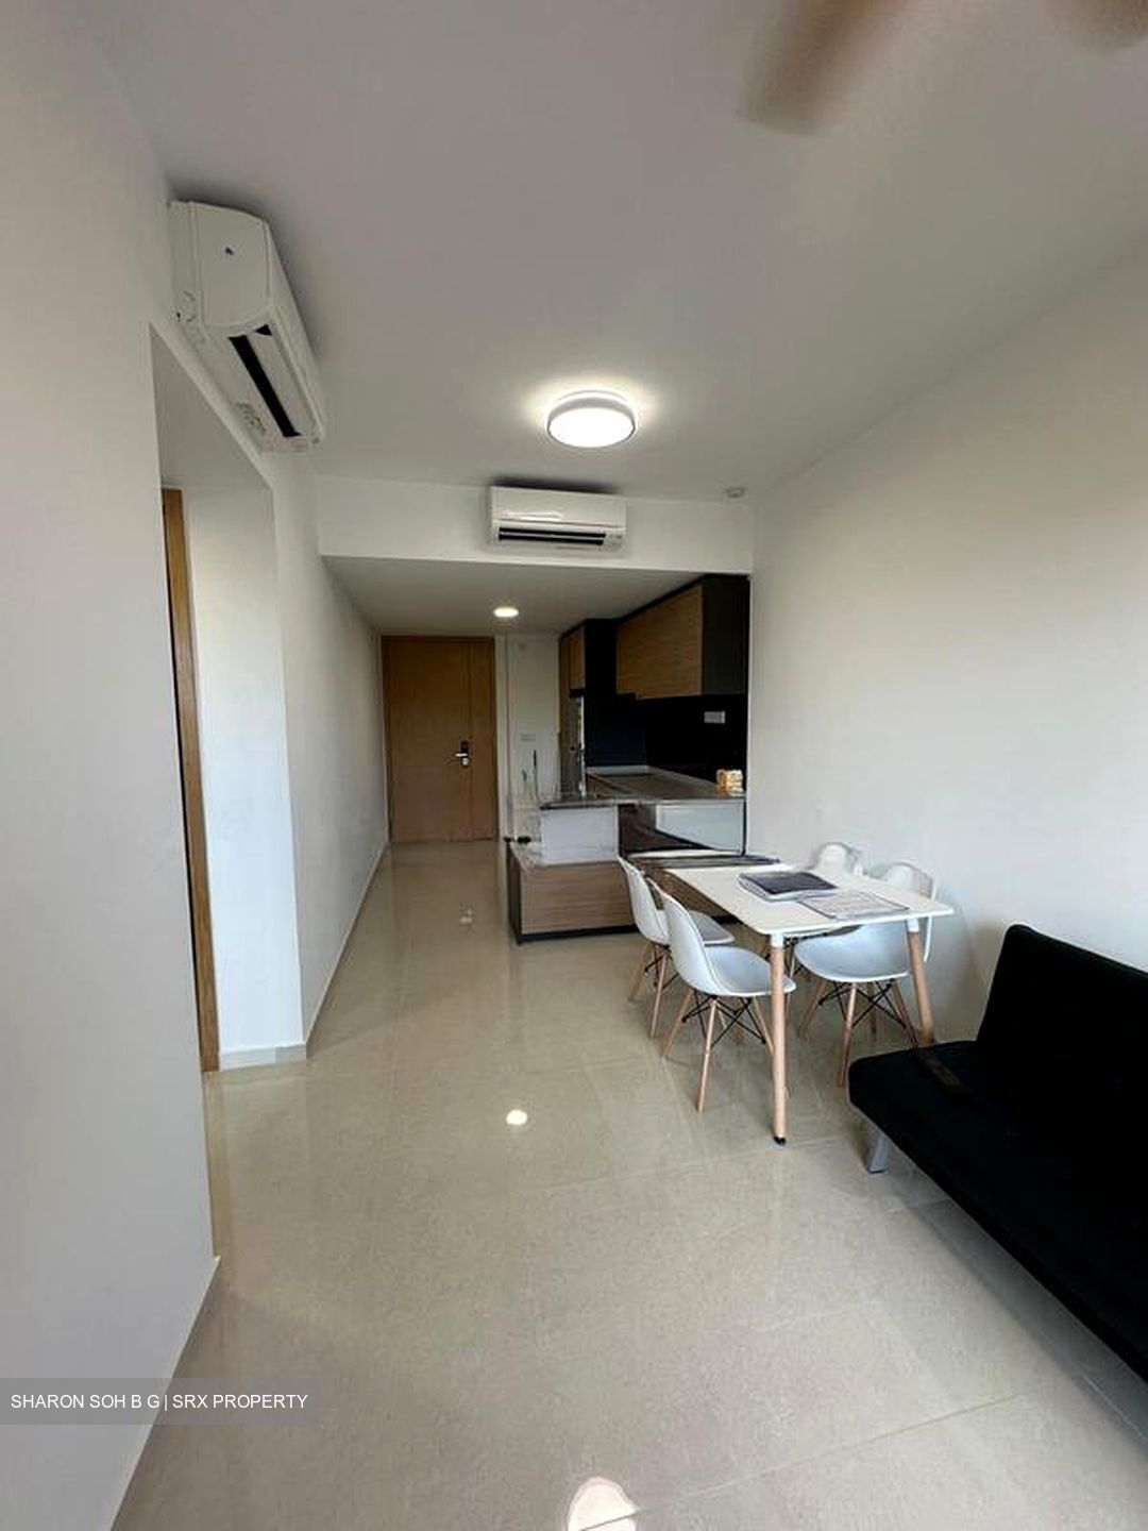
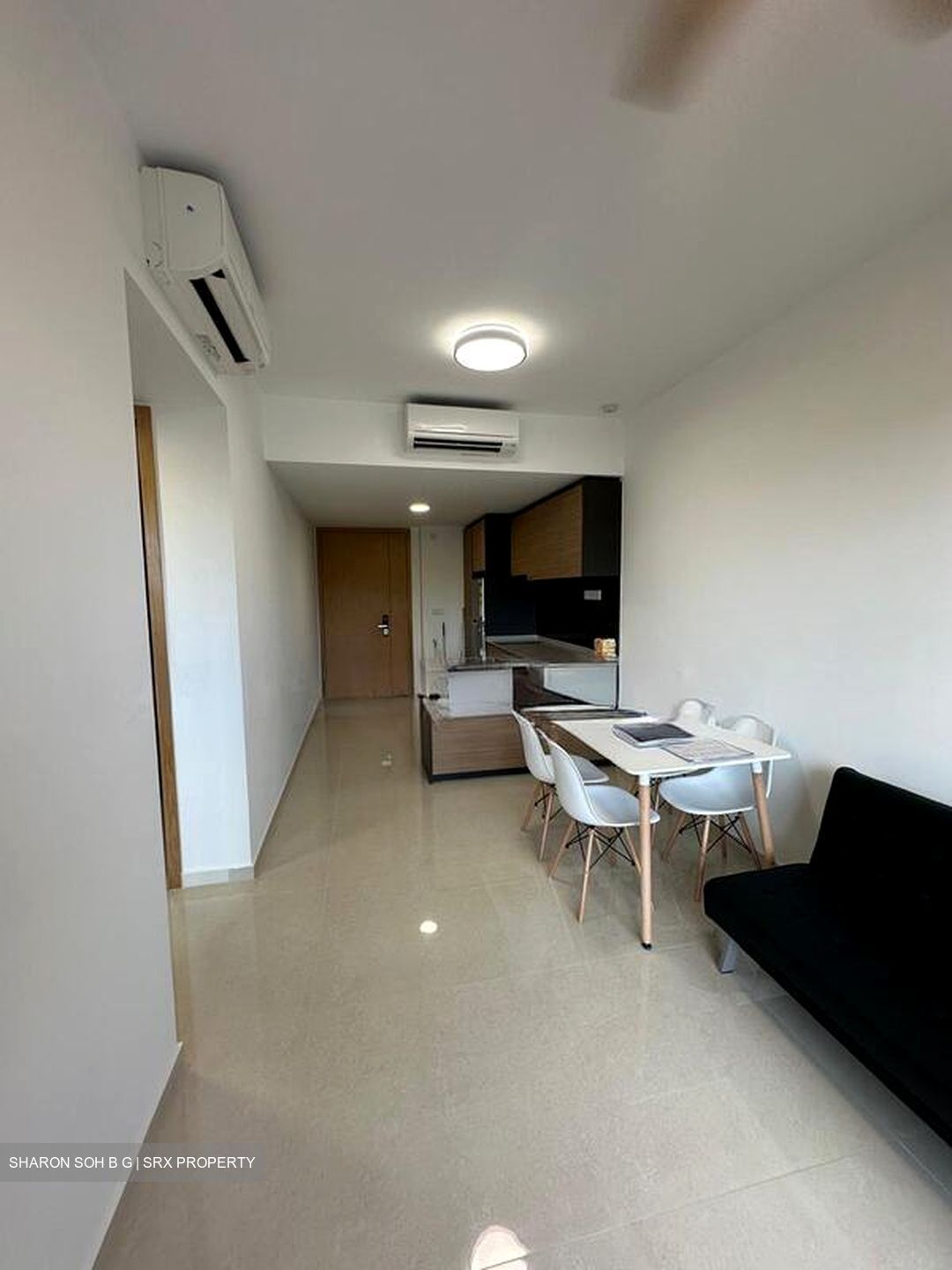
- remote control (938, 1072)
